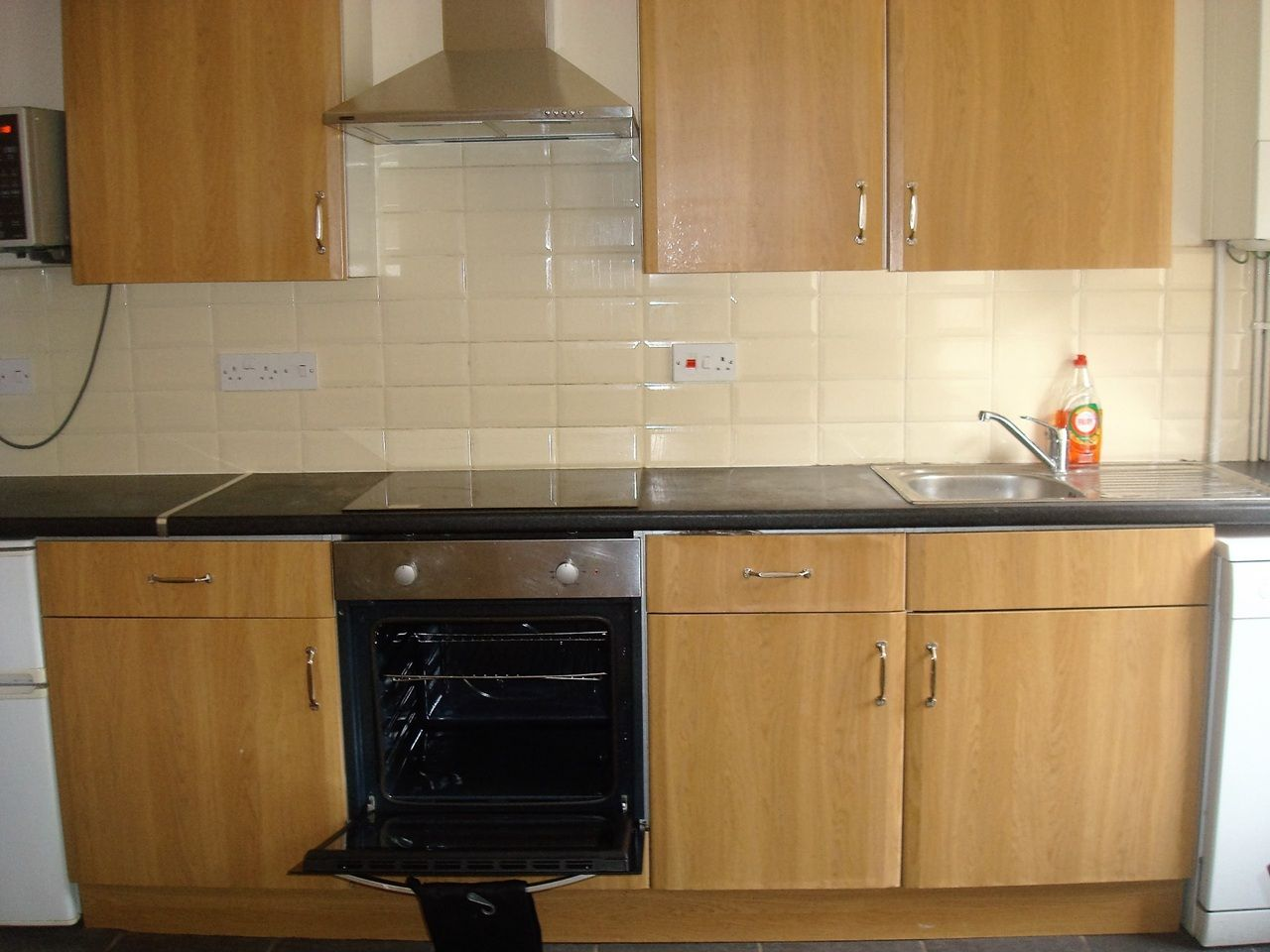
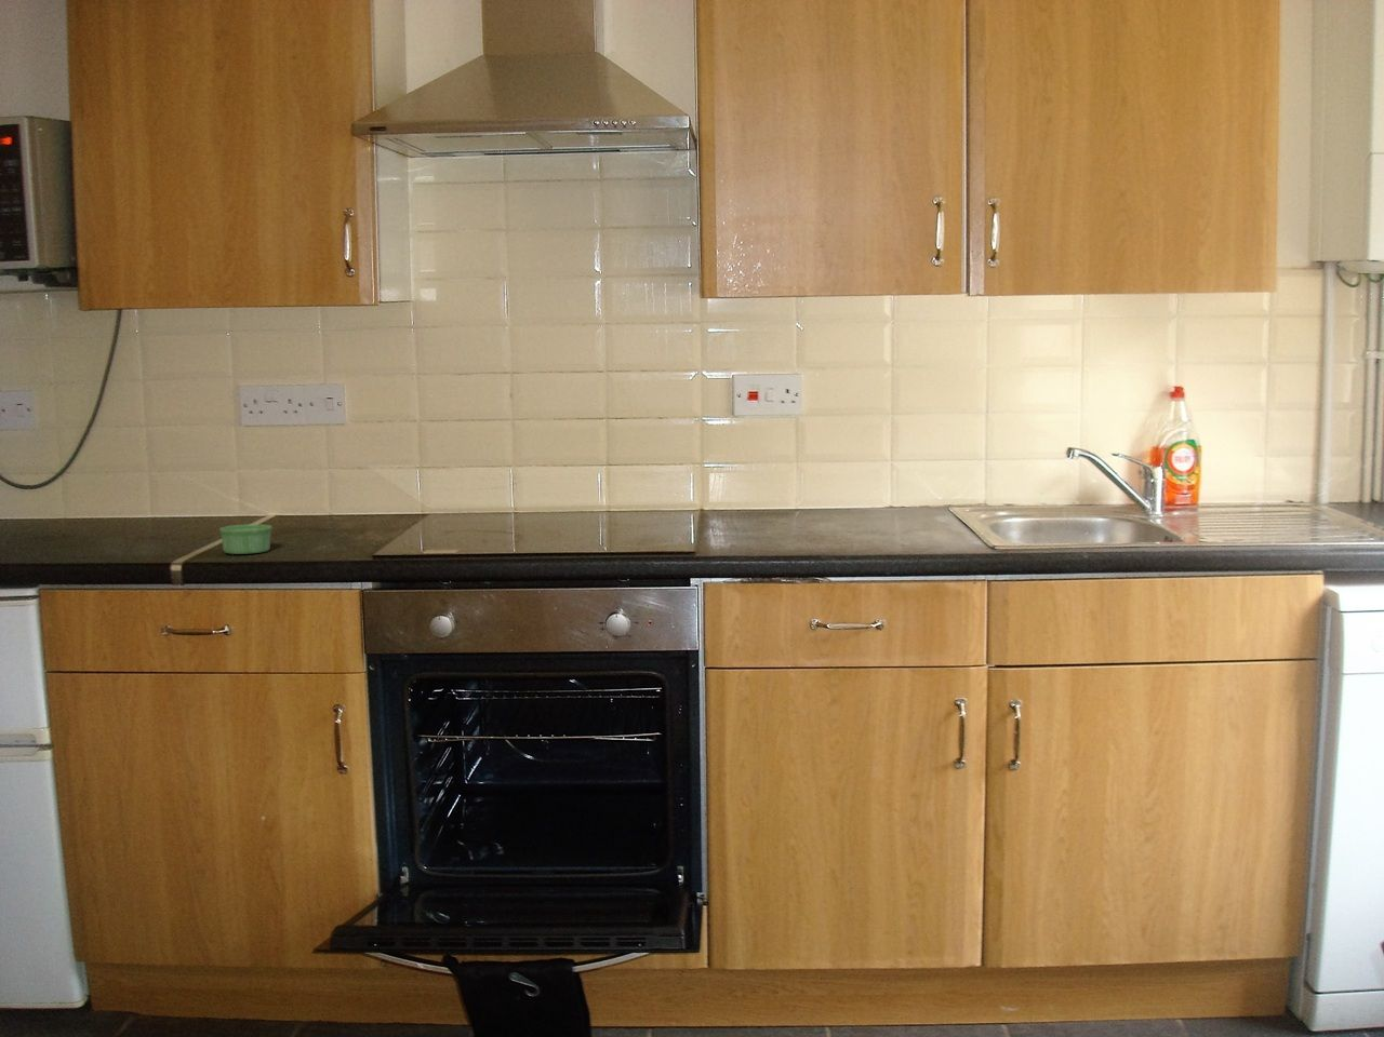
+ ramekin (245, 539)
